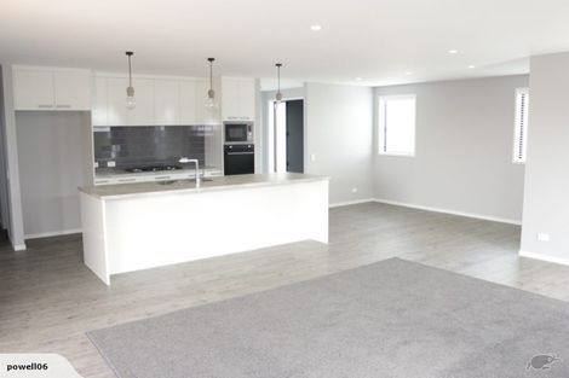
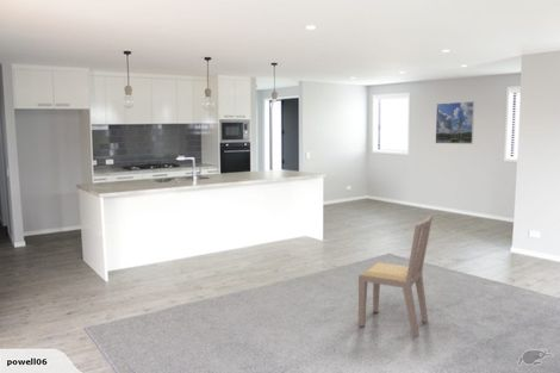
+ dining chair (396, 271)
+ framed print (454, 123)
